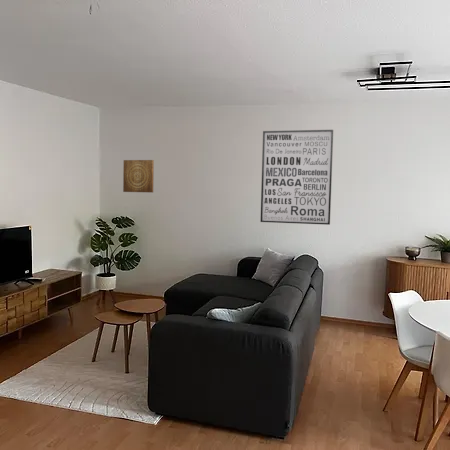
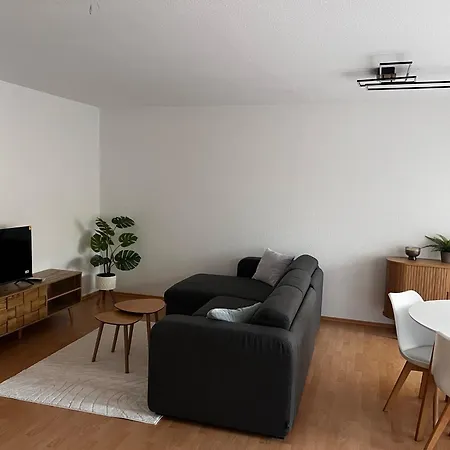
- wall art (296, 177)
- wall art (138, 176)
